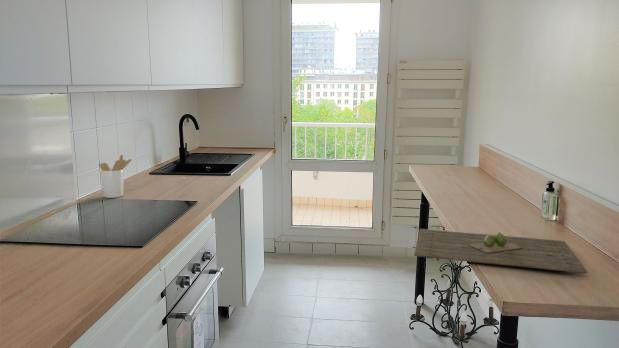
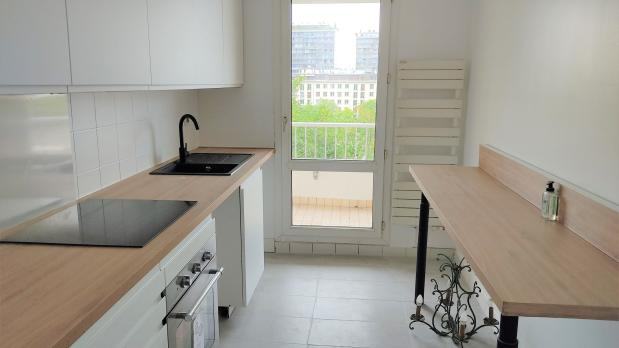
- utensil holder (116, 176)
- cutting board (493, 241)
